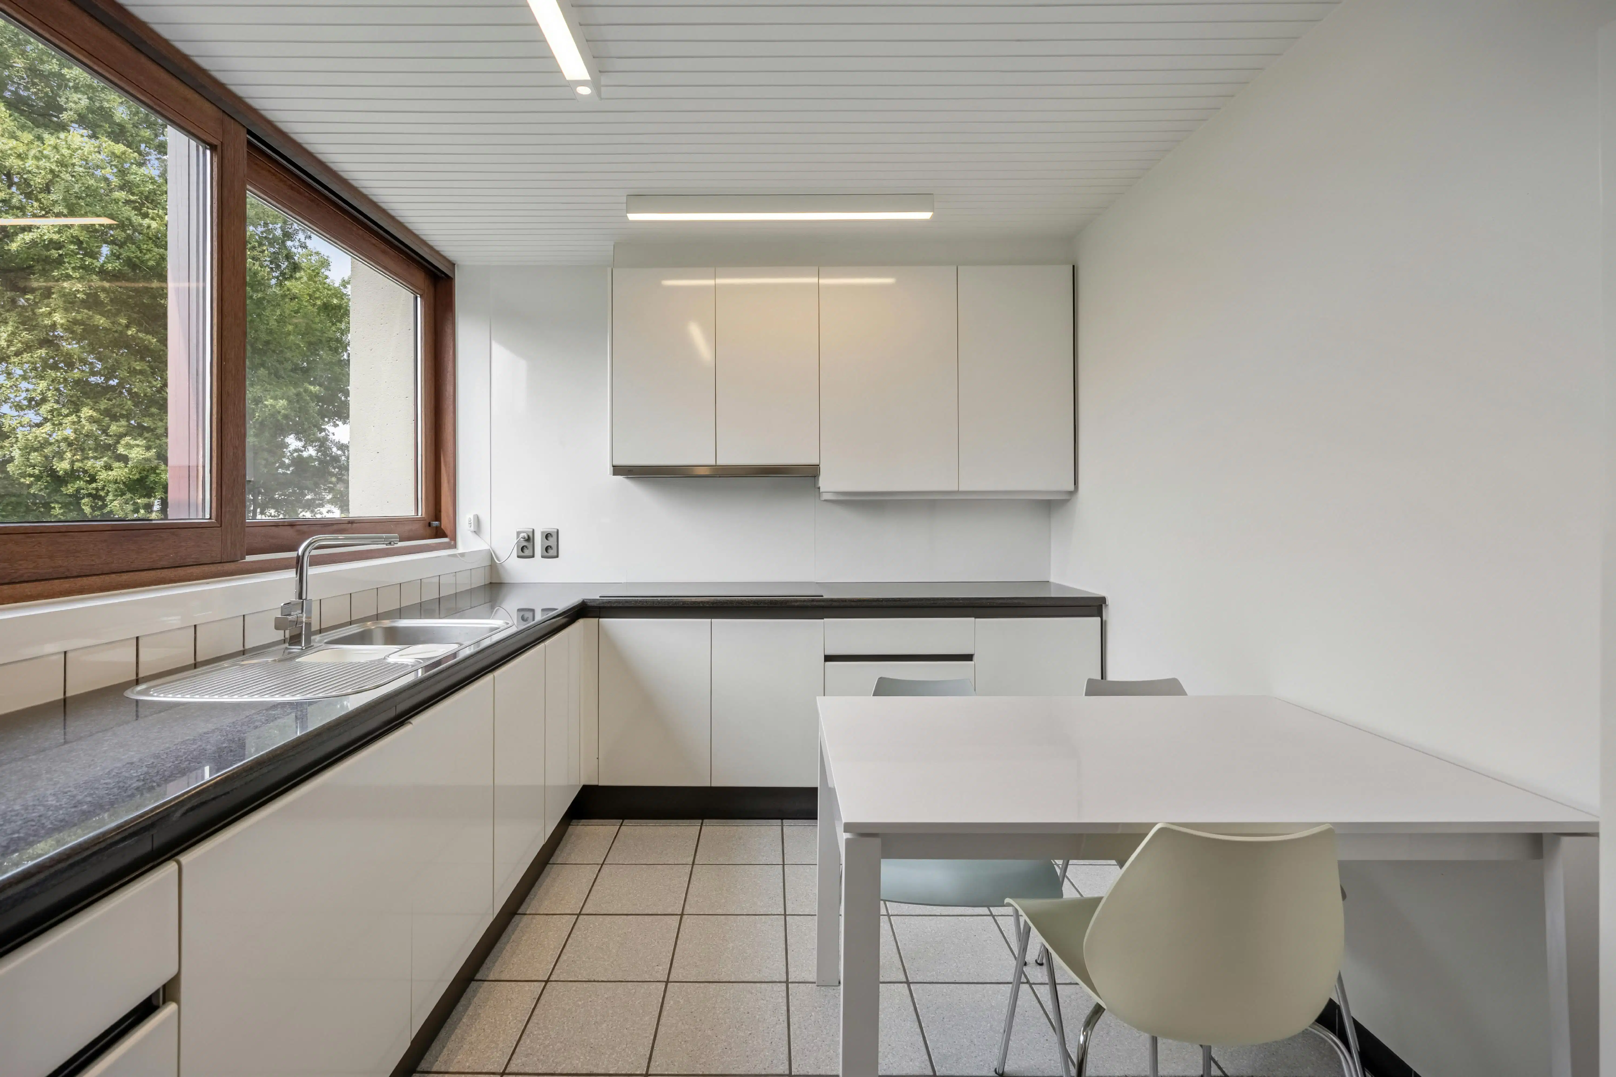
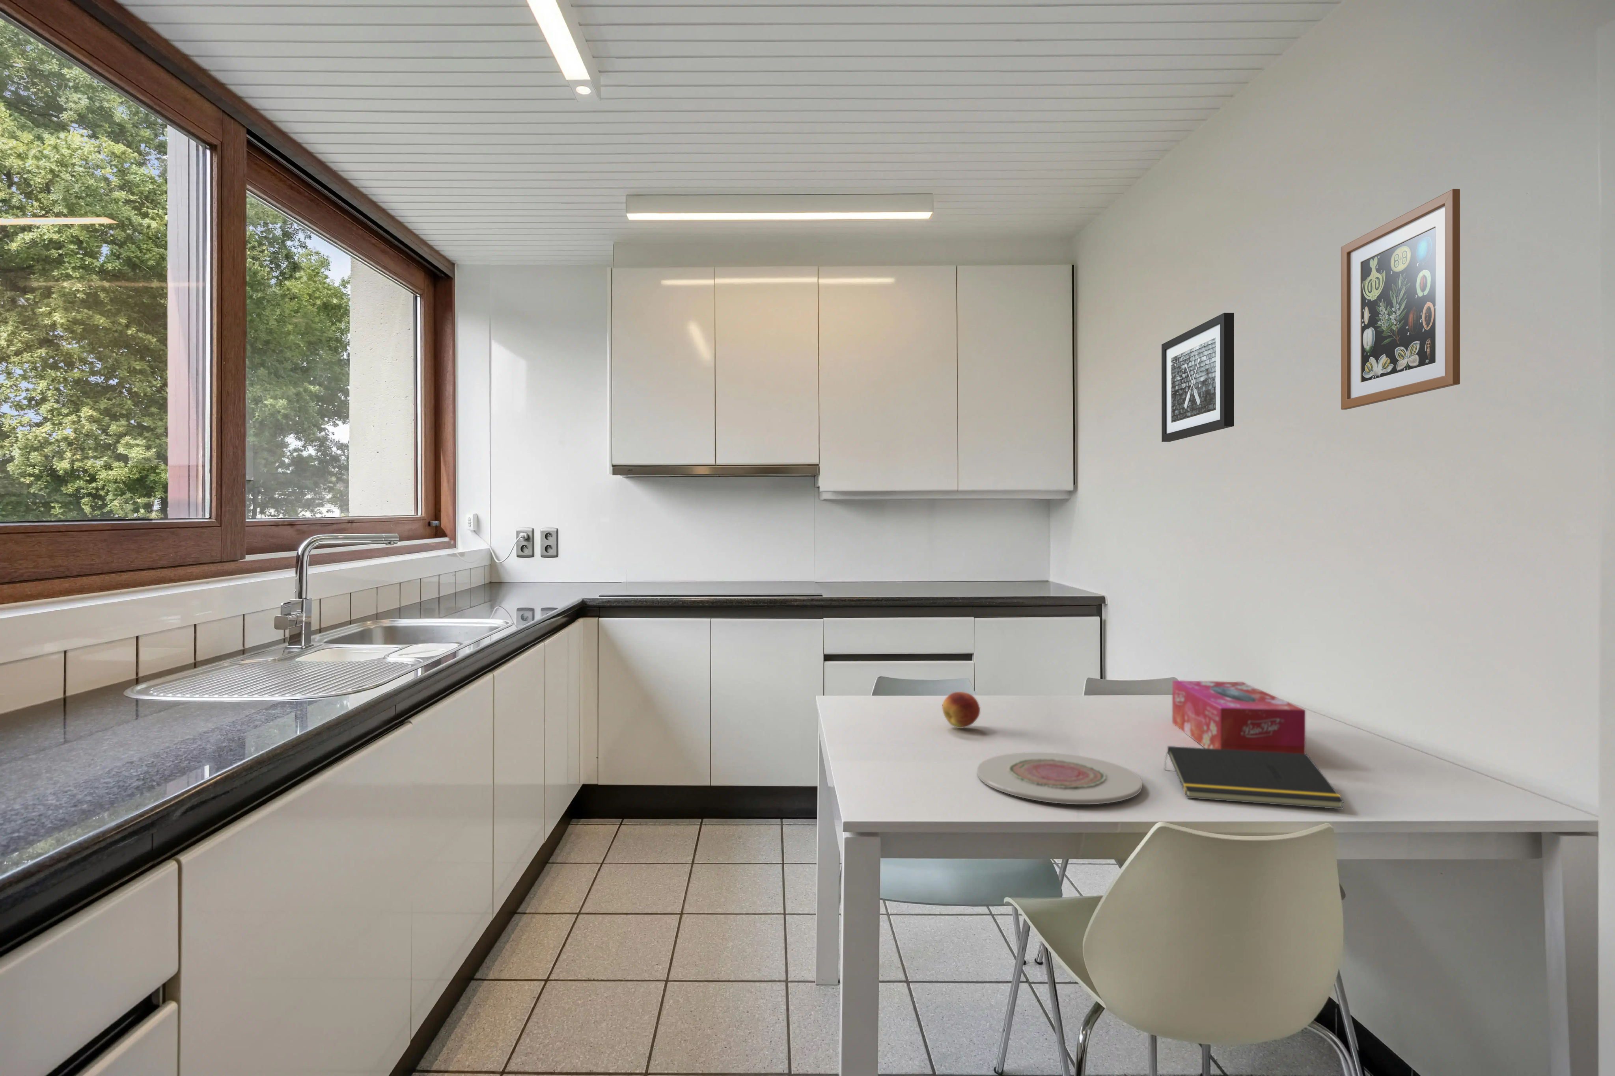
+ plate (1057, 775)
+ wall art (1395, 310)
+ notepad (1249, 775)
+ fruit (961, 710)
+ tissue box (1233, 717)
+ wall art (1194, 382)
